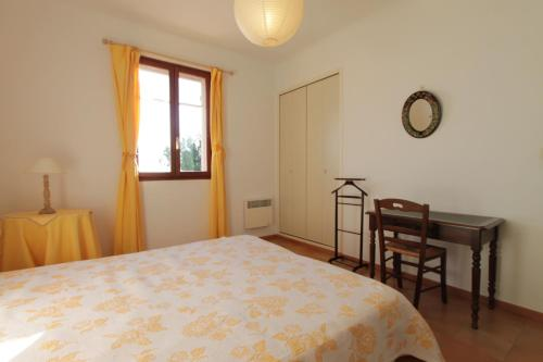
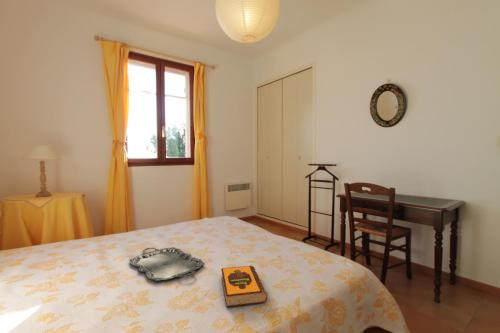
+ hardback book (242, 283)
+ serving tray (166, 261)
